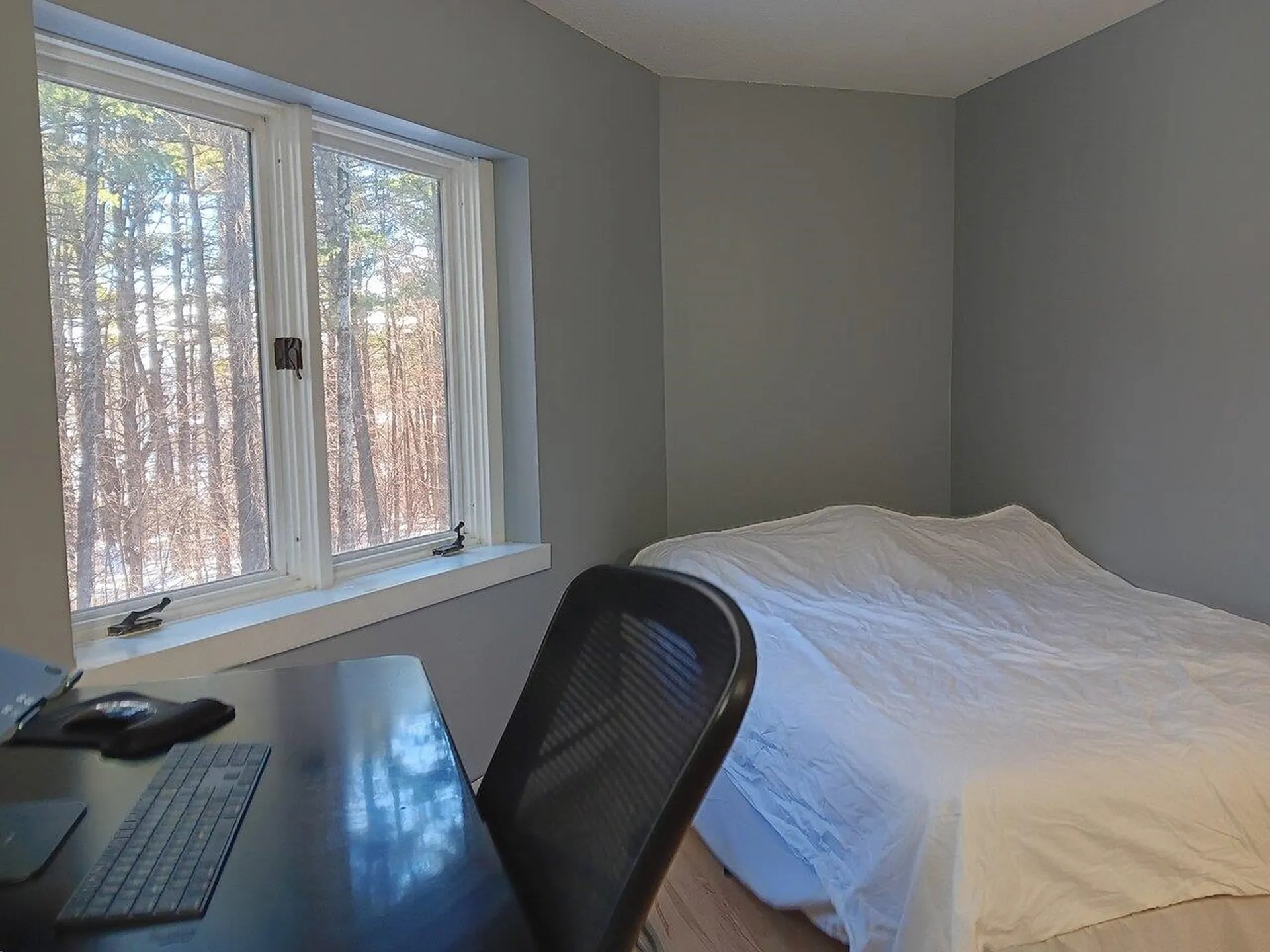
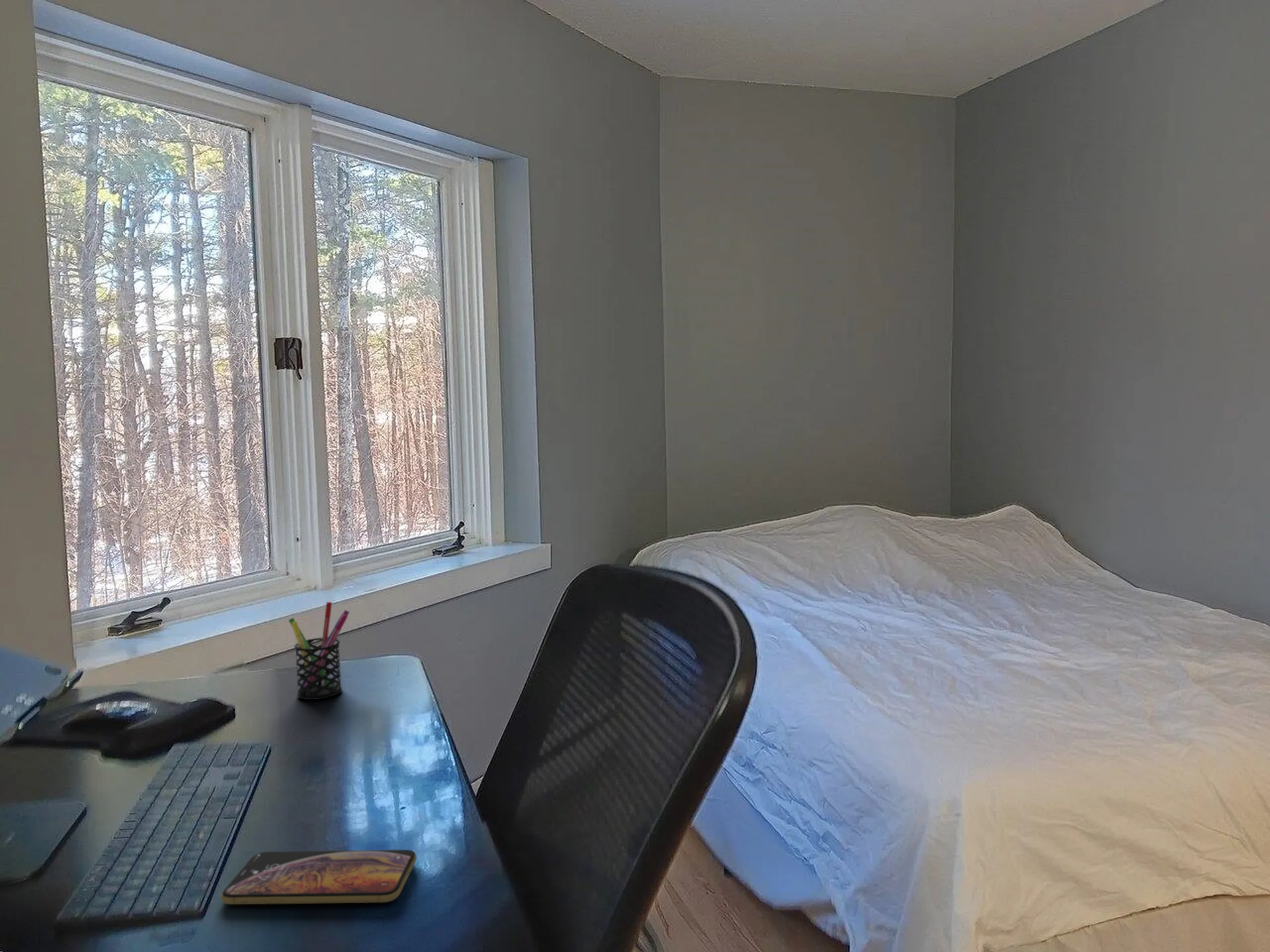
+ pen holder (315, 649)
+ smartphone (322, 875)
